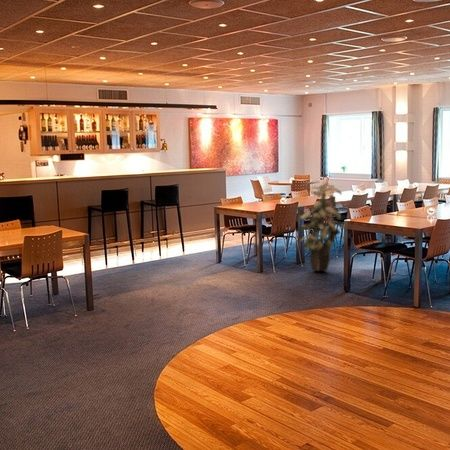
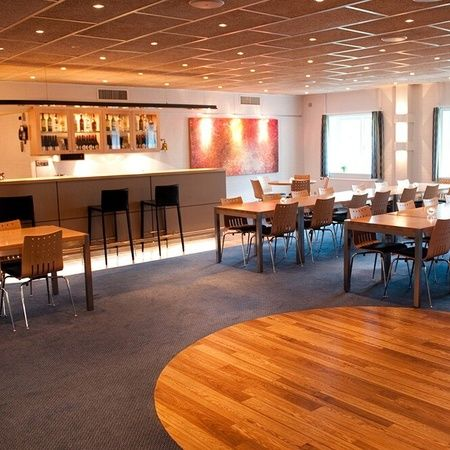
- indoor plant (319, 225)
